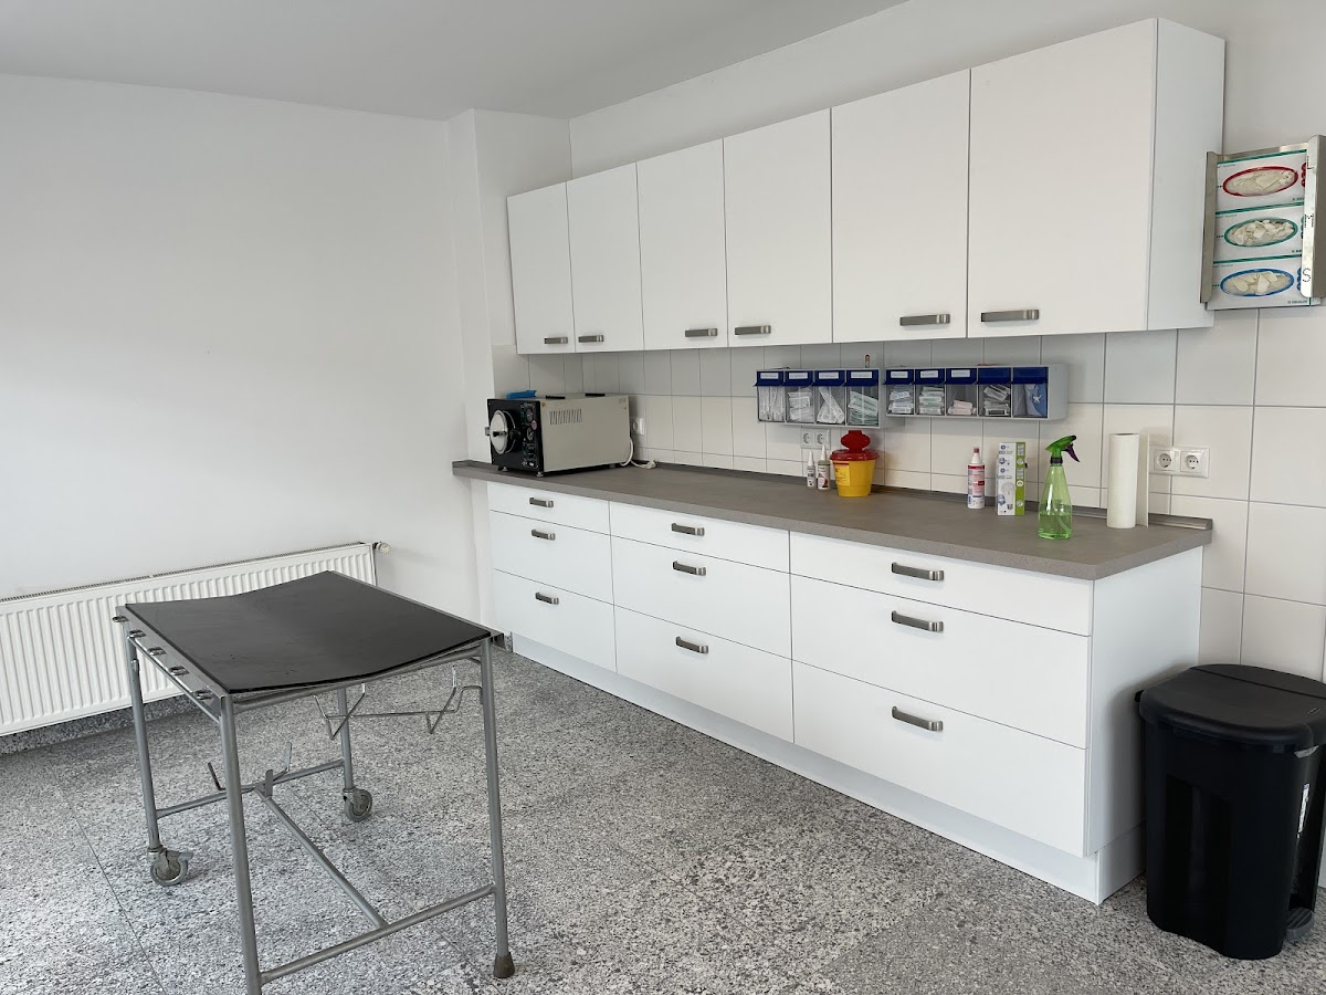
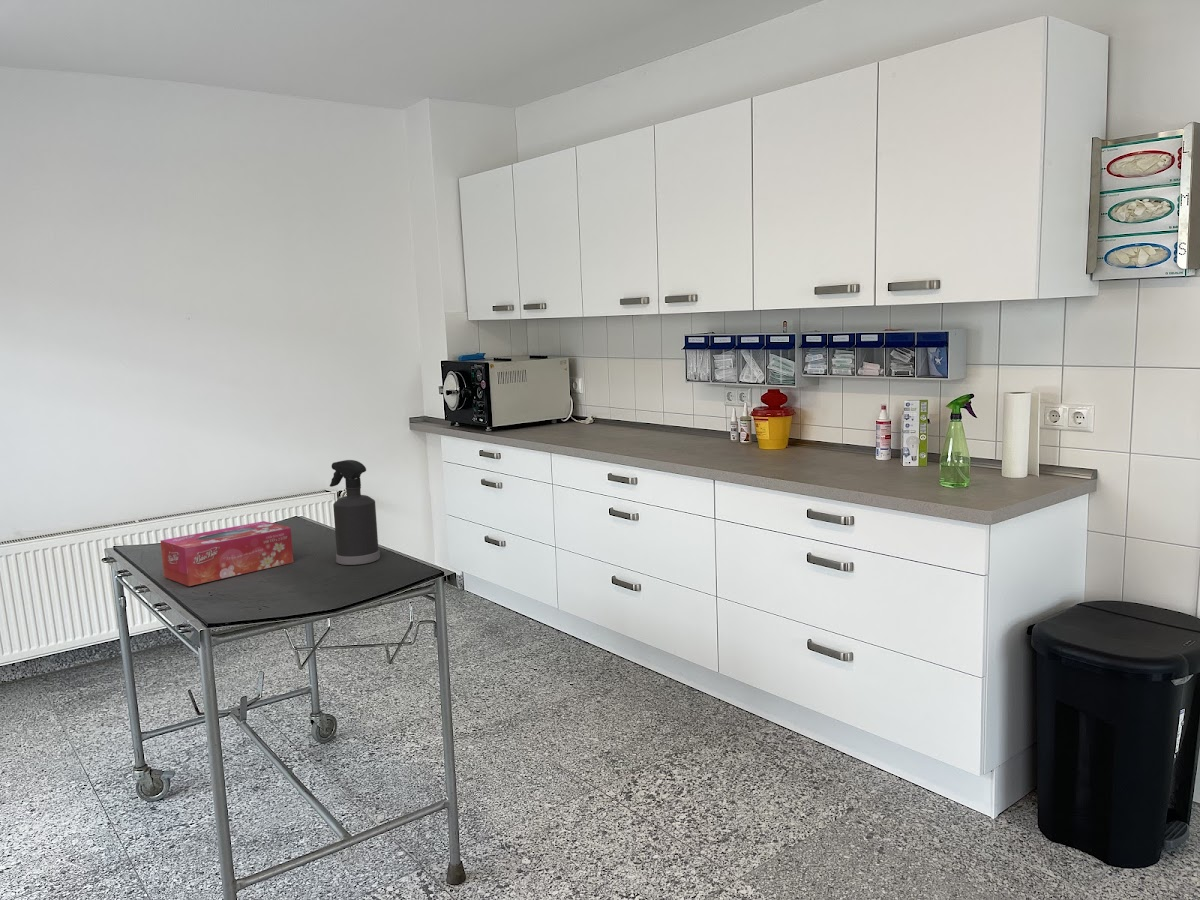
+ spray bottle (354, 510)
+ tissue box (228, 551)
